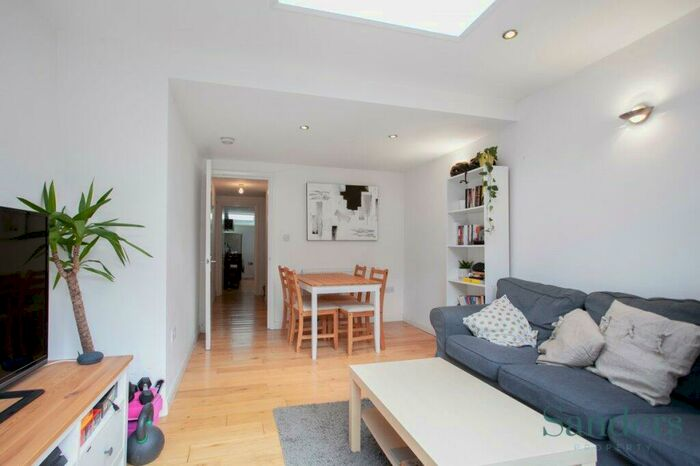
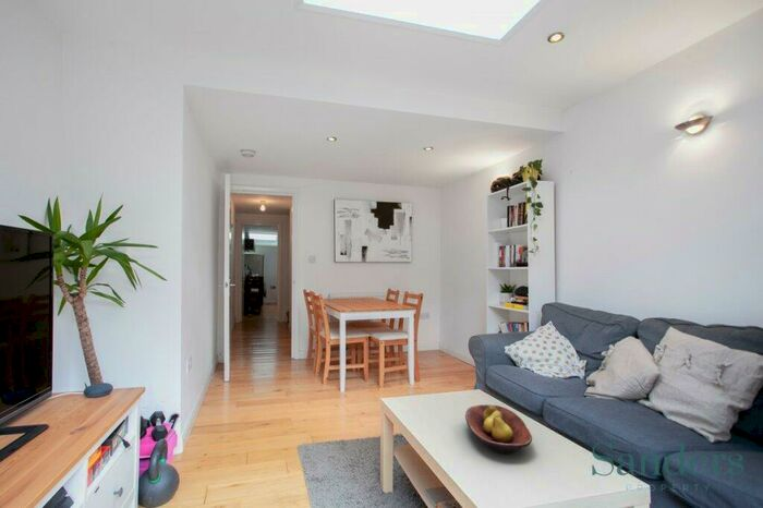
+ fruit bowl (496, 424)
